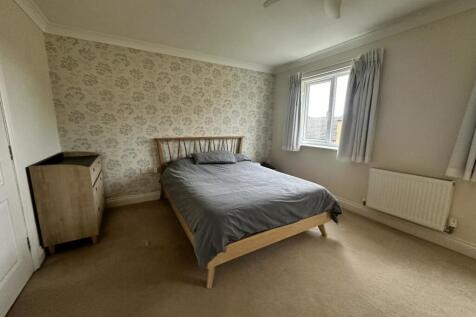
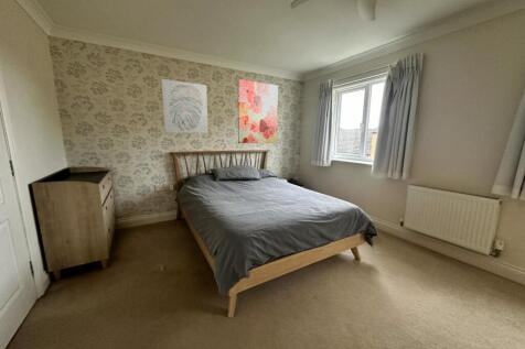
+ wall art (185, 108)
+ wall art (258, 113)
